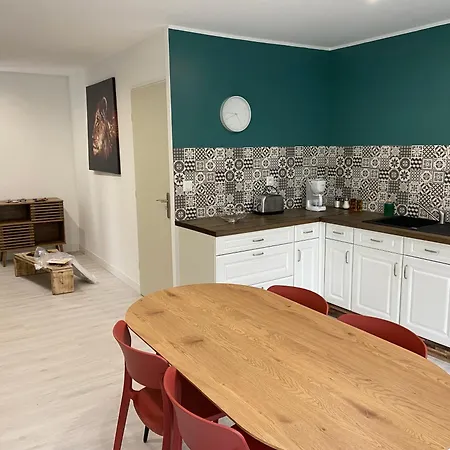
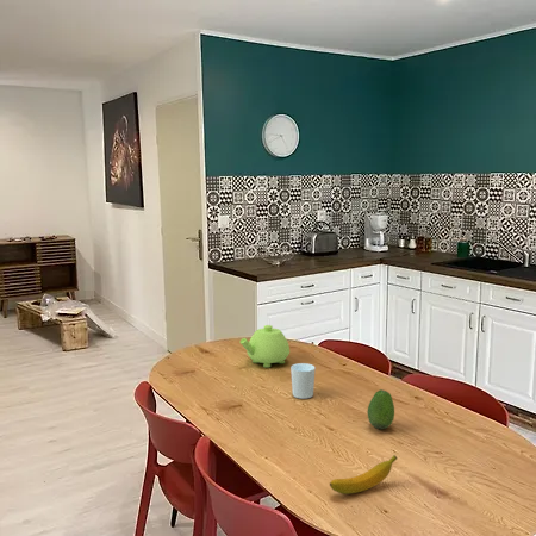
+ teapot (263, 344)
+ banana (363, 475)
+ fruit (380, 409)
+ cup (303, 380)
